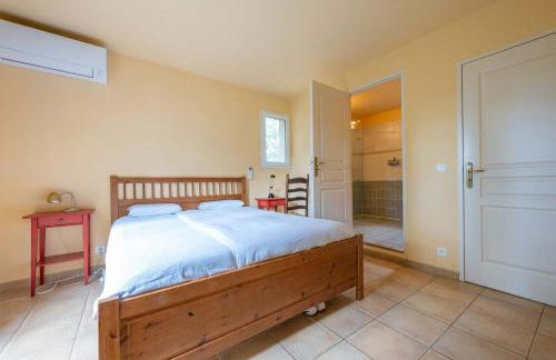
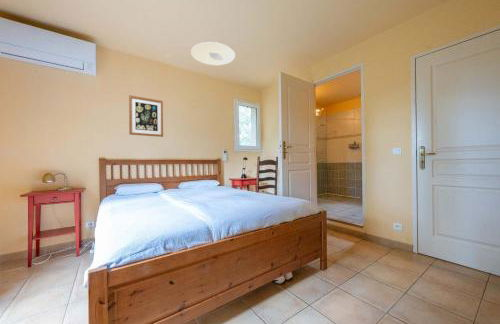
+ wall art (146, 117)
+ ceiling light (213, 52)
